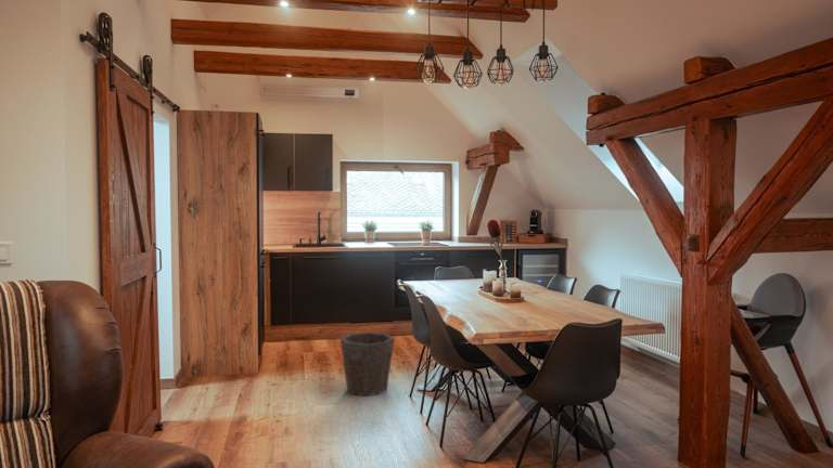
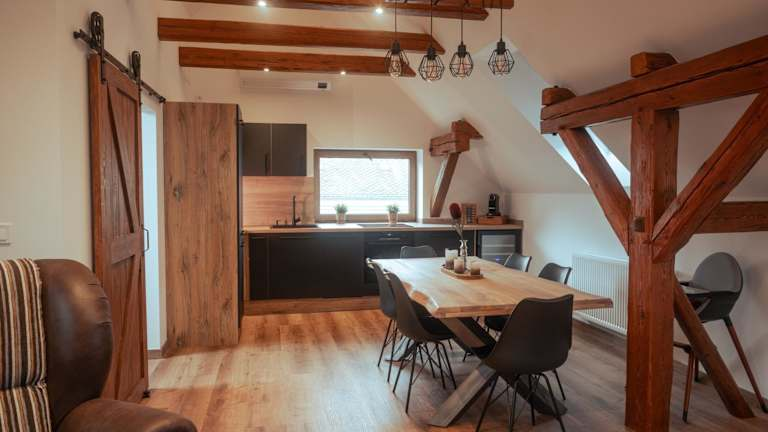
- waste bin (367, 363)
